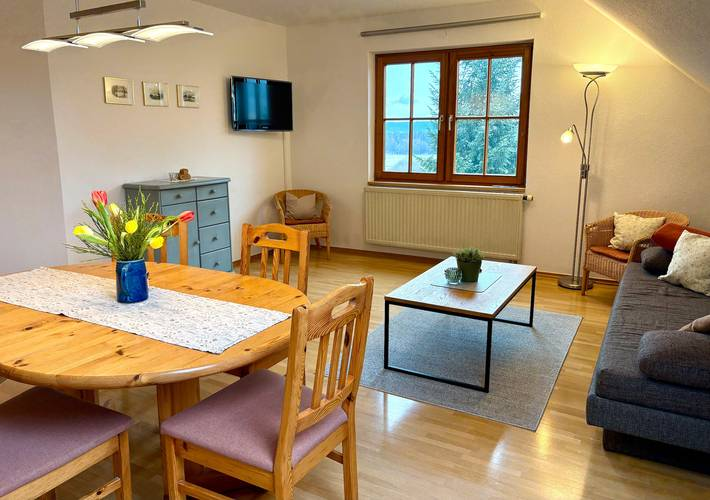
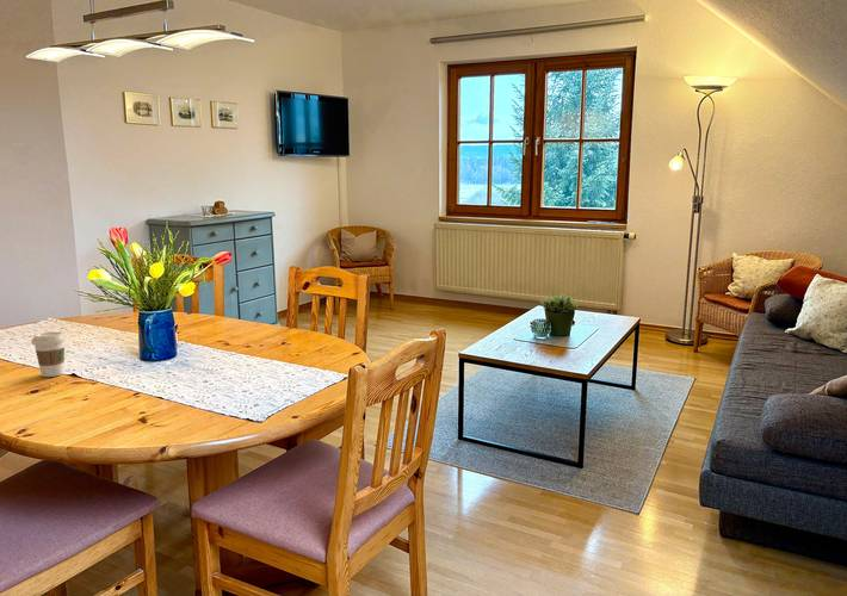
+ coffee cup (50, 354)
